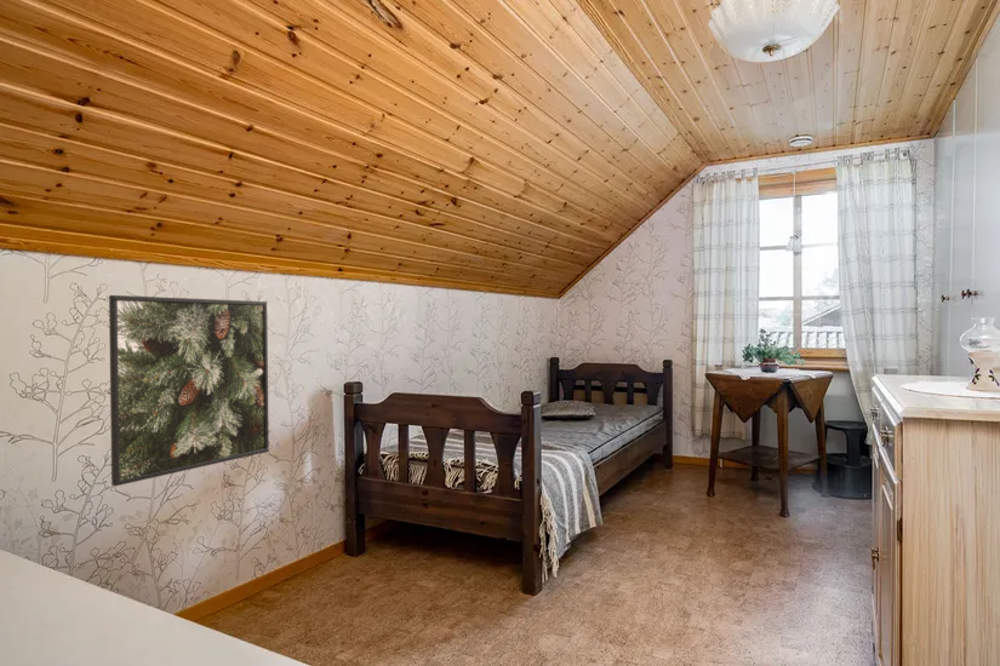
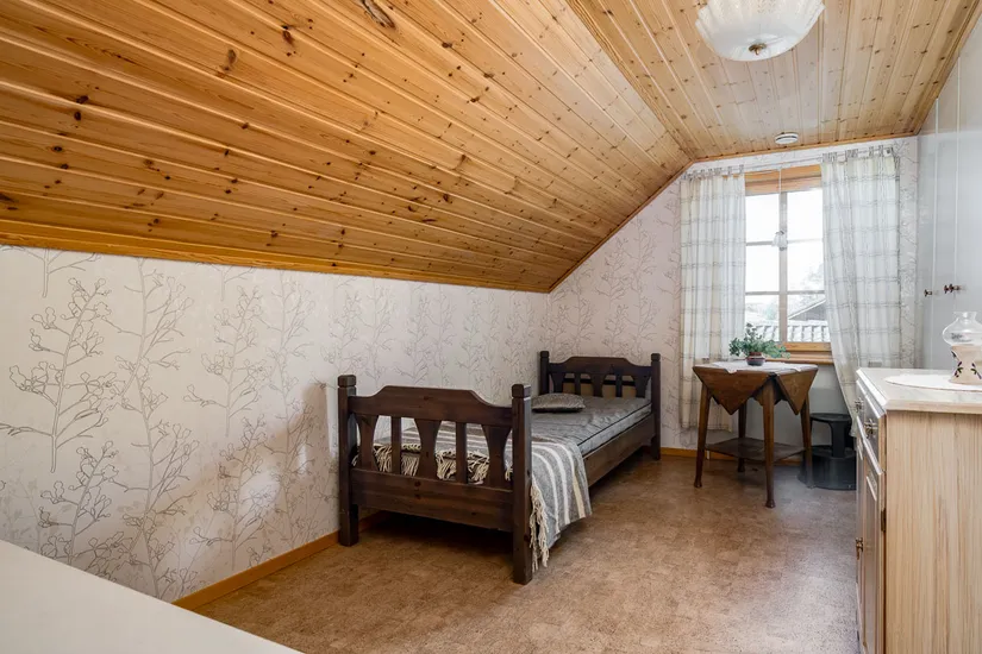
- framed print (198, 383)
